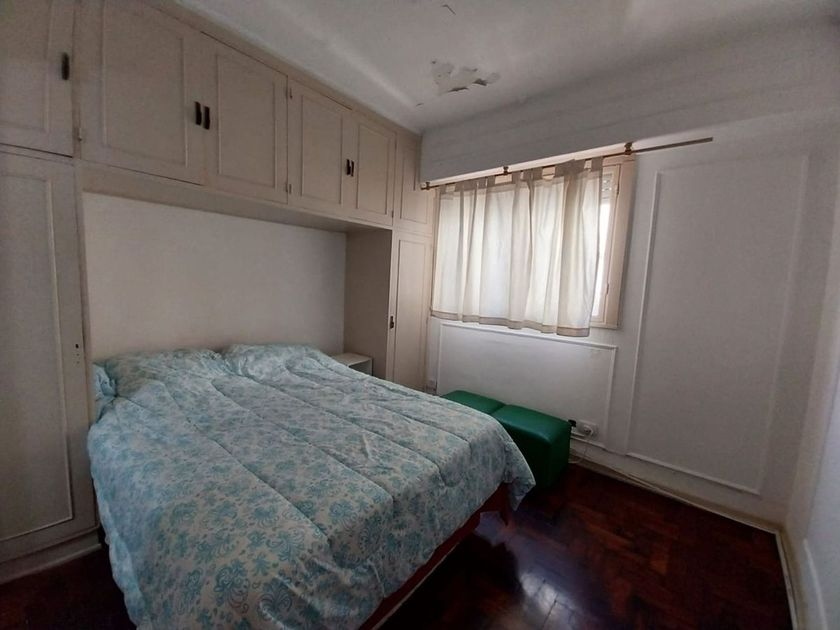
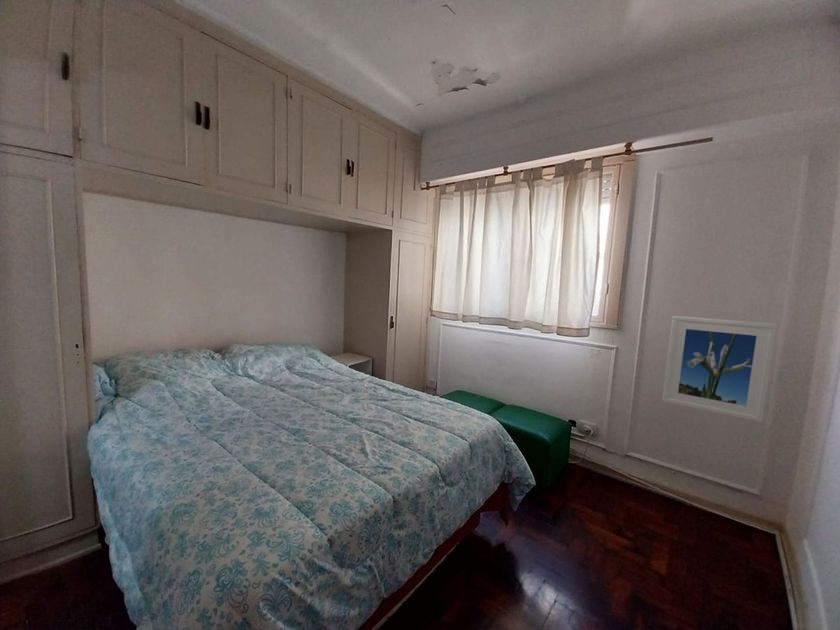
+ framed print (714, 365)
